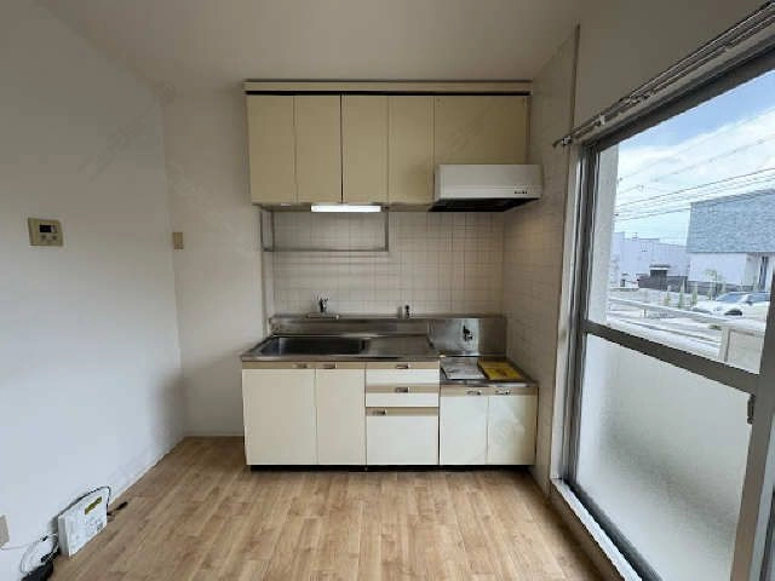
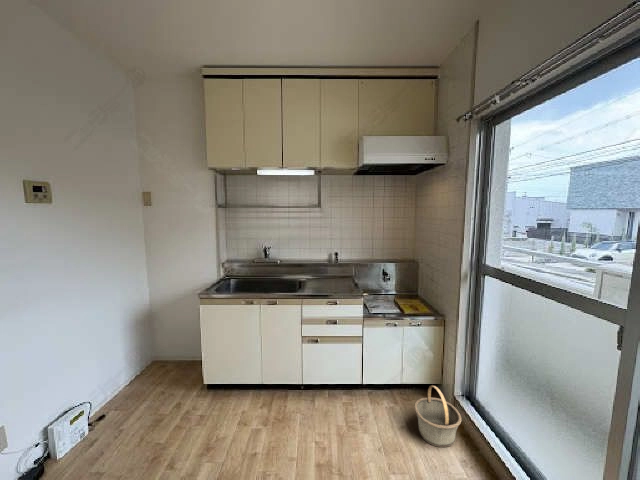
+ basket (437, 412)
